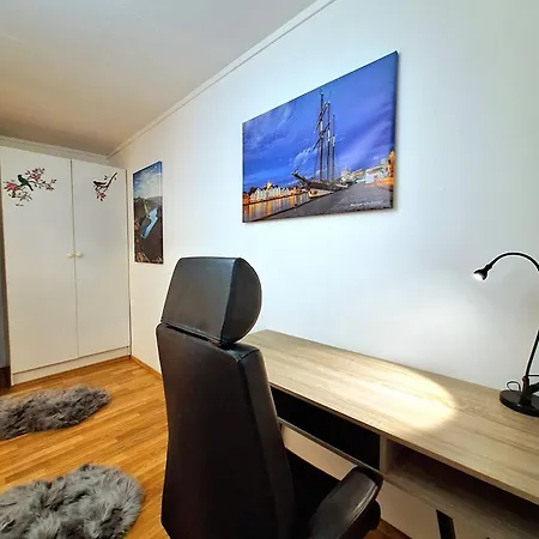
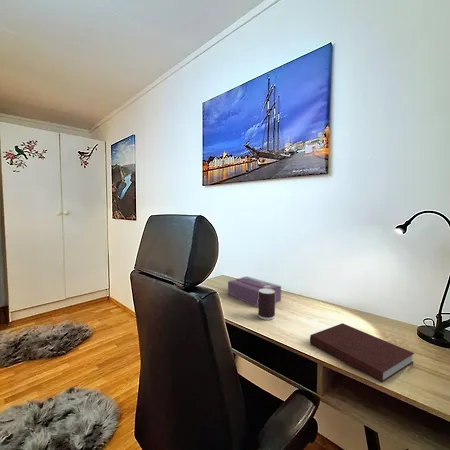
+ tissue box (253, 290)
+ notebook (358, 347)
+ beverage can (266, 303)
